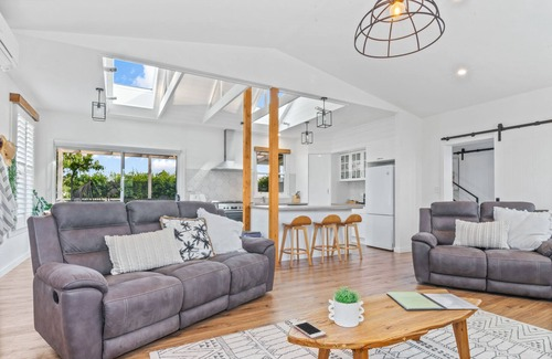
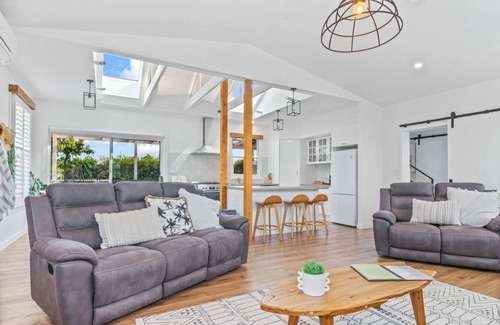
- cell phone (308, 329)
